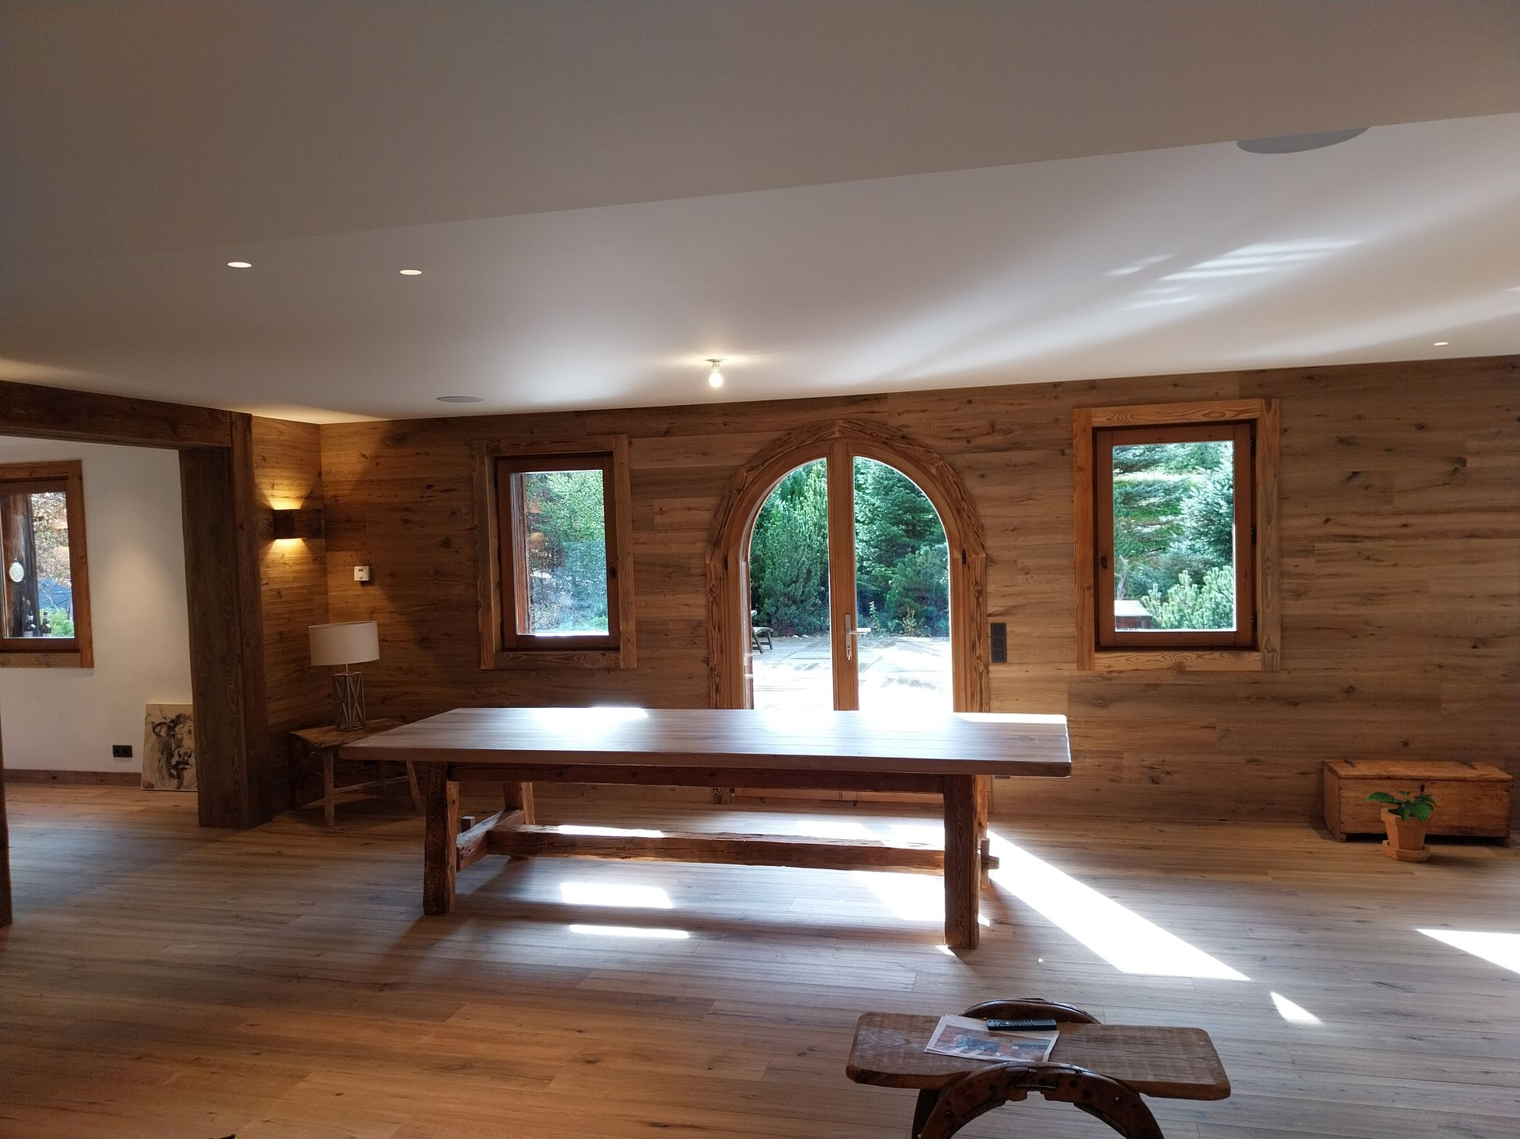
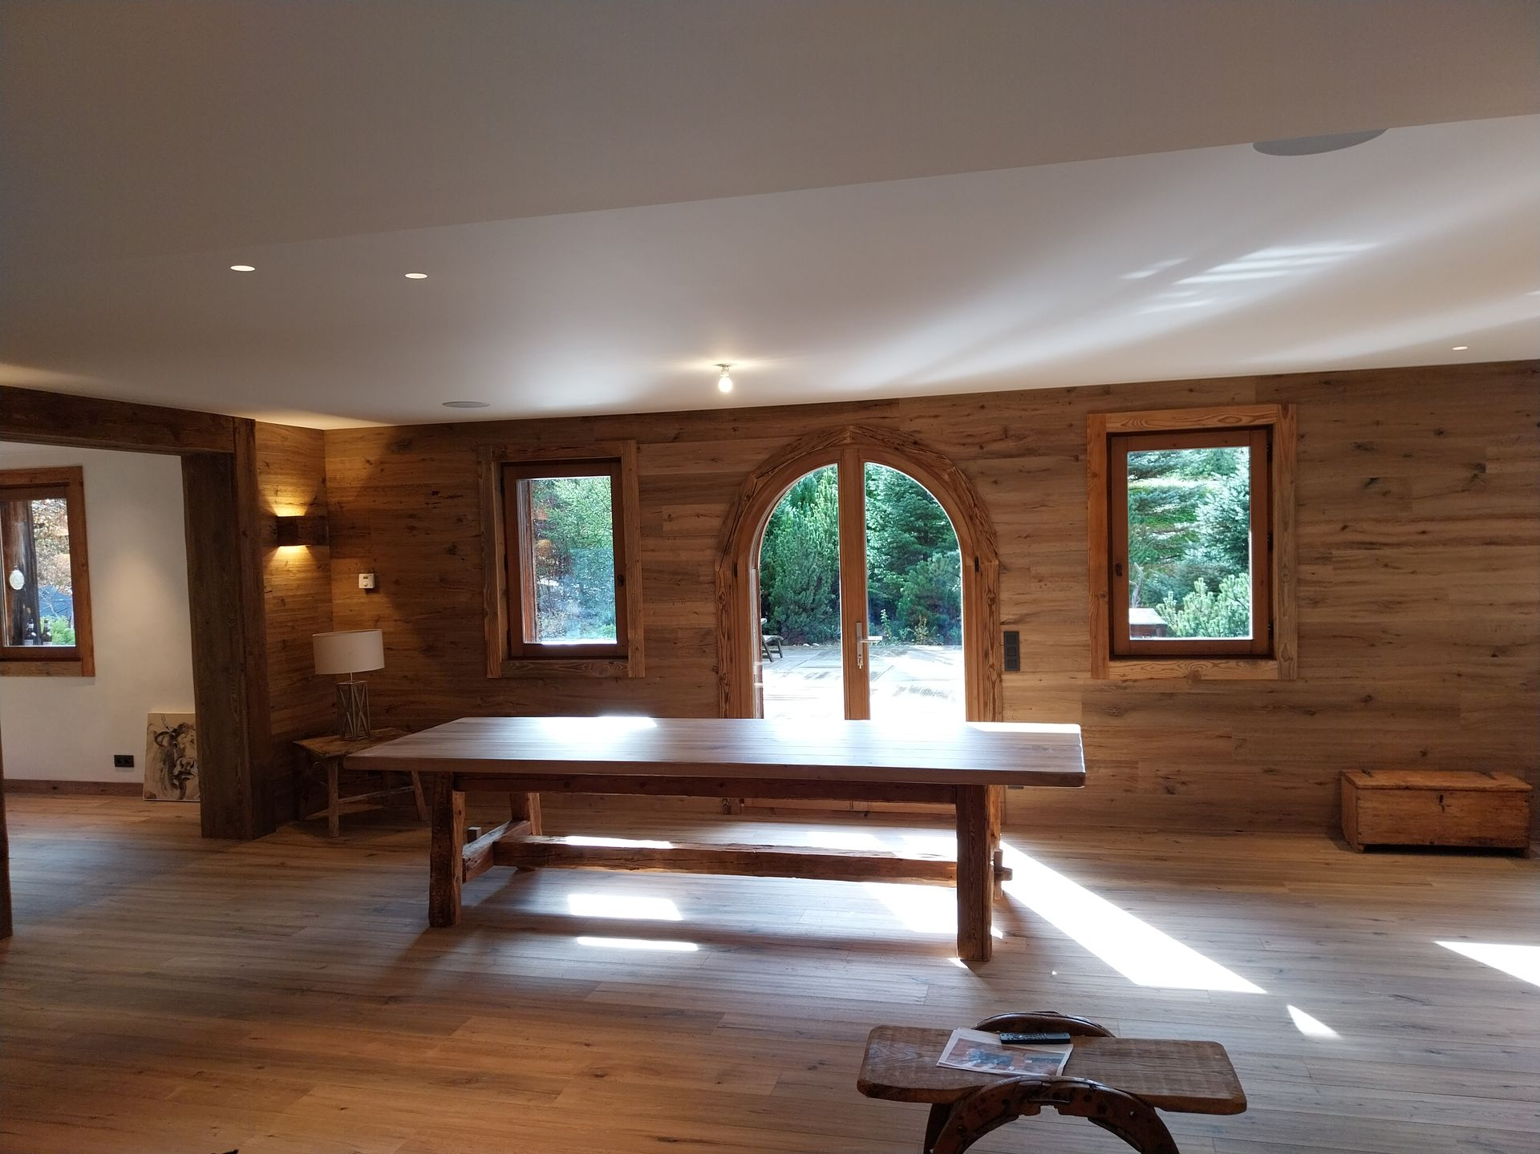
- potted plant (1404, 826)
